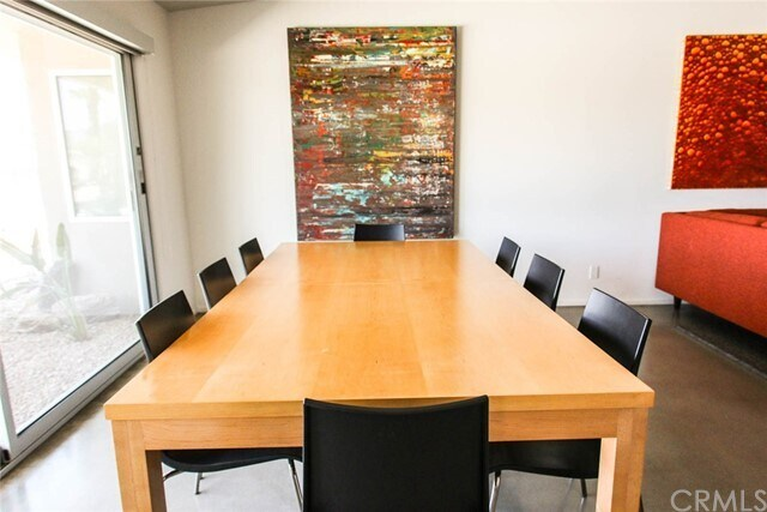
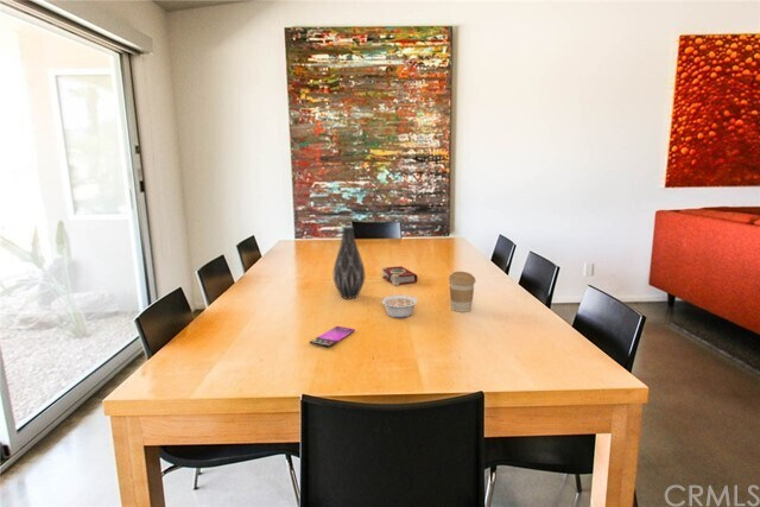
+ coffee cup (461, 291)
+ book (397, 273)
+ smartphone (332, 336)
+ legume (399, 306)
+ vase (348, 261)
